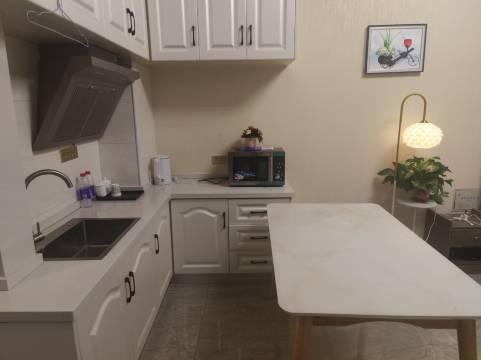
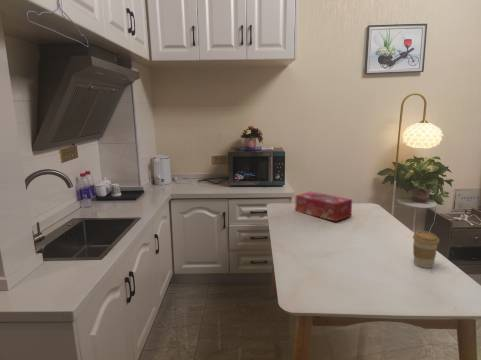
+ tissue box (322, 205)
+ coffee cup (424, 249)
